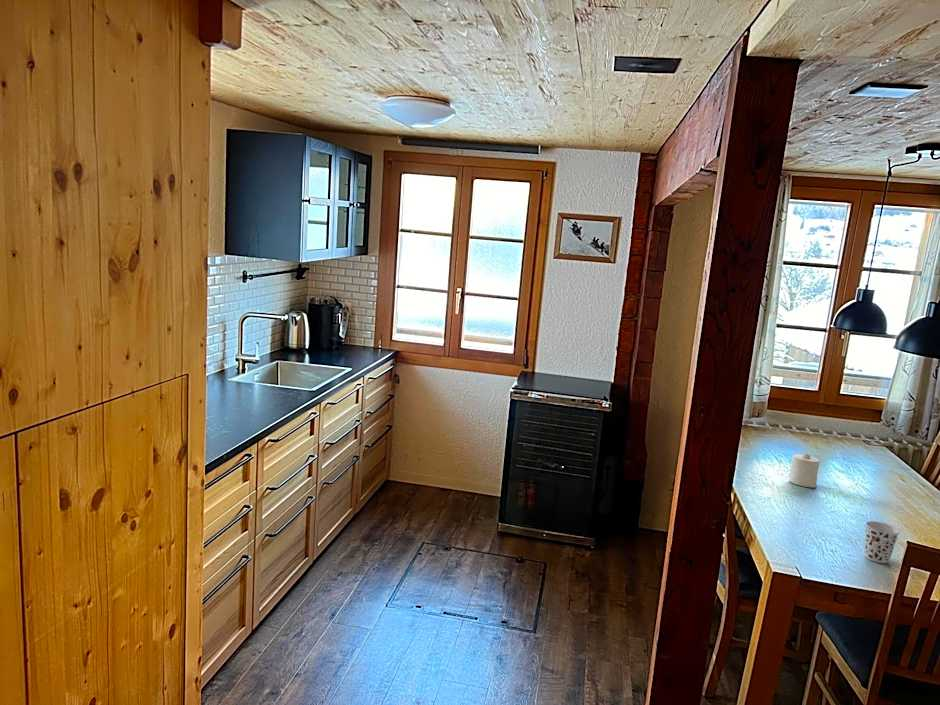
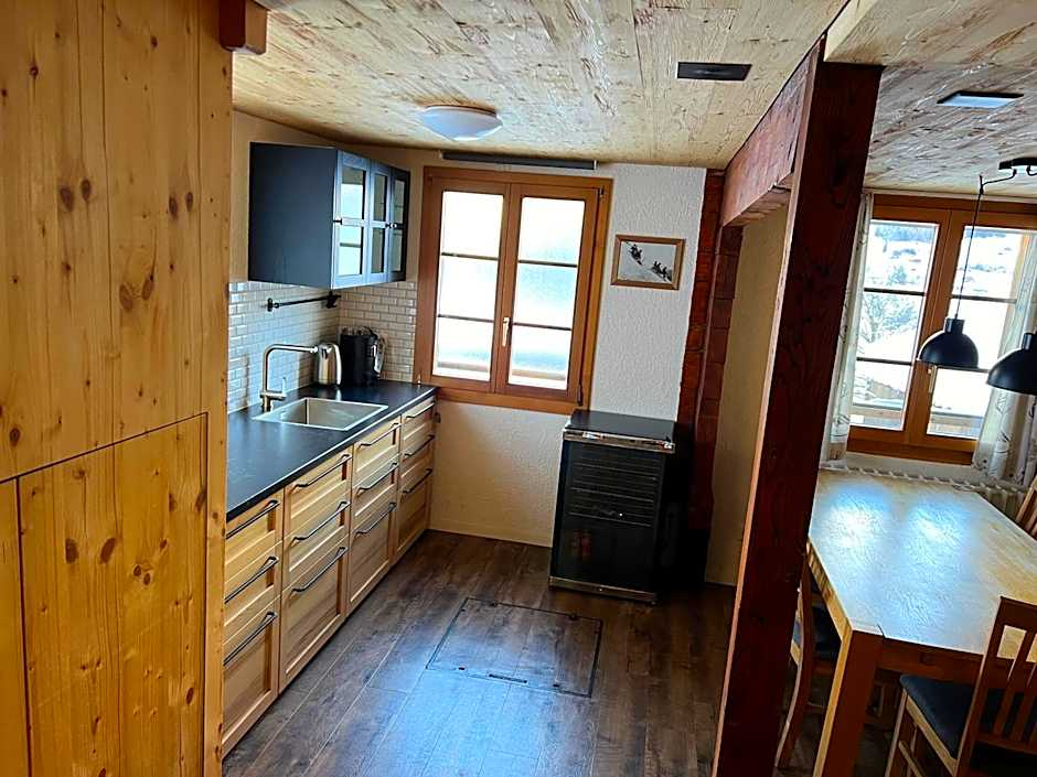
- cup (879, 543)
- candle (805, 468)
